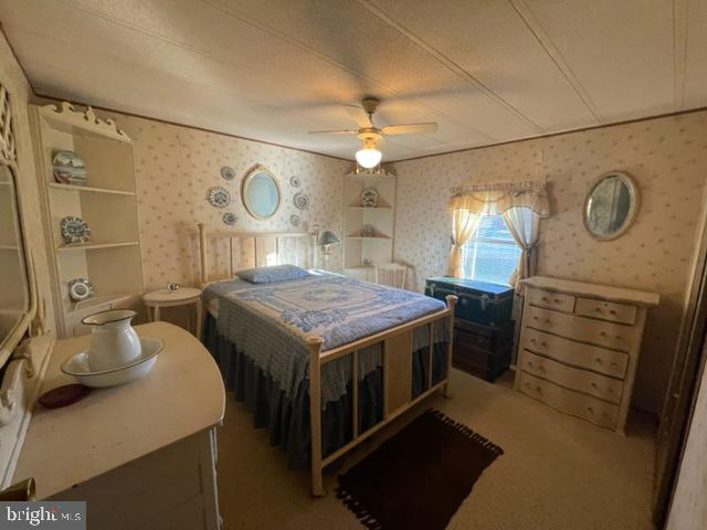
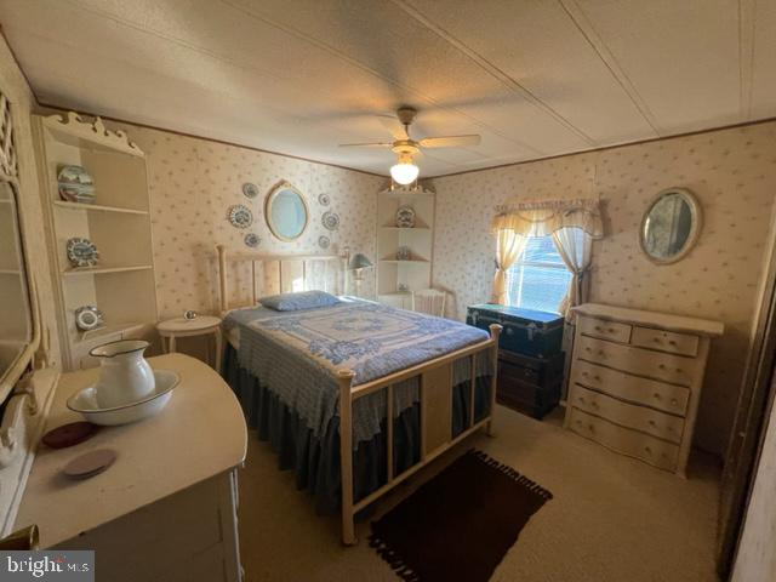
+ coaster (91, 462)
